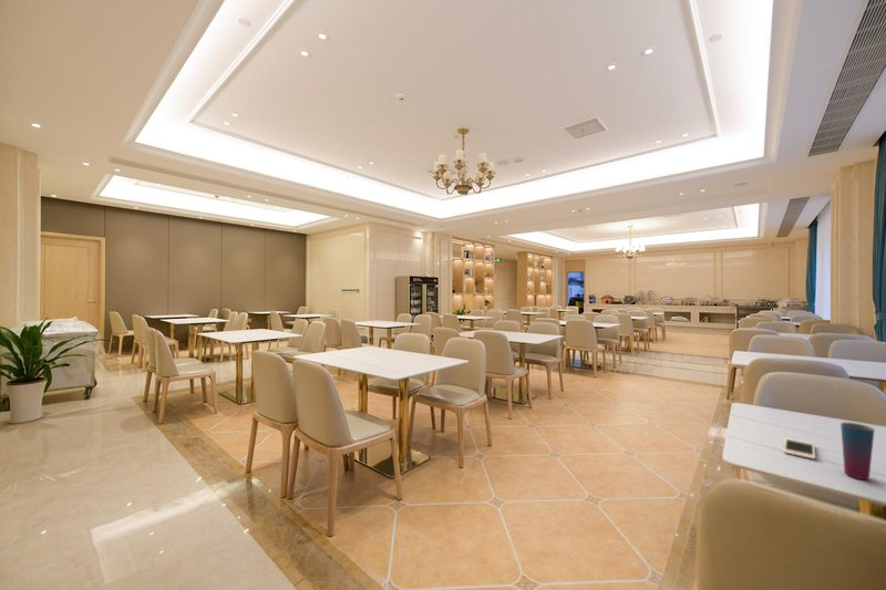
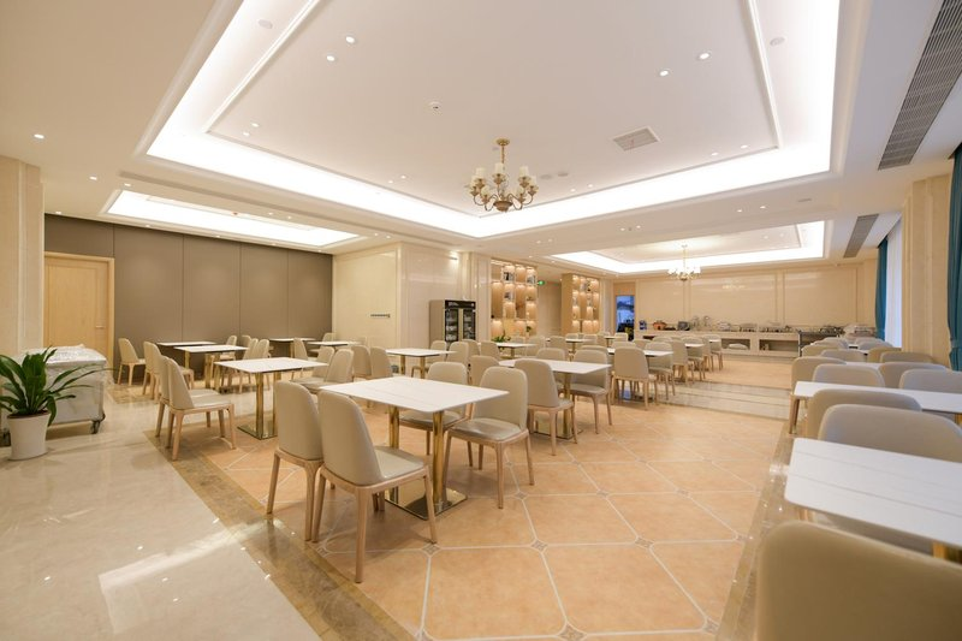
- cup (856, 451)
- cell phone (799, 447)
